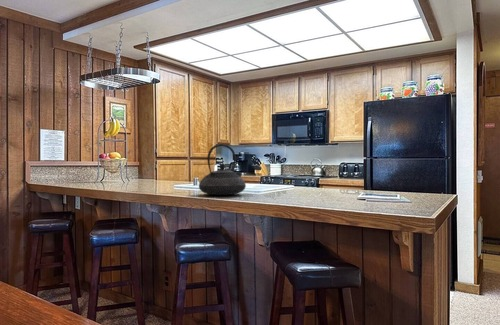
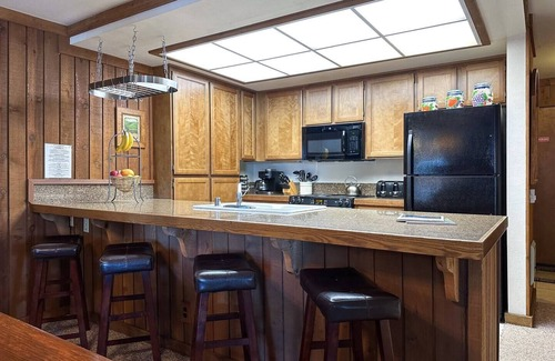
- teapot (223, 169)
